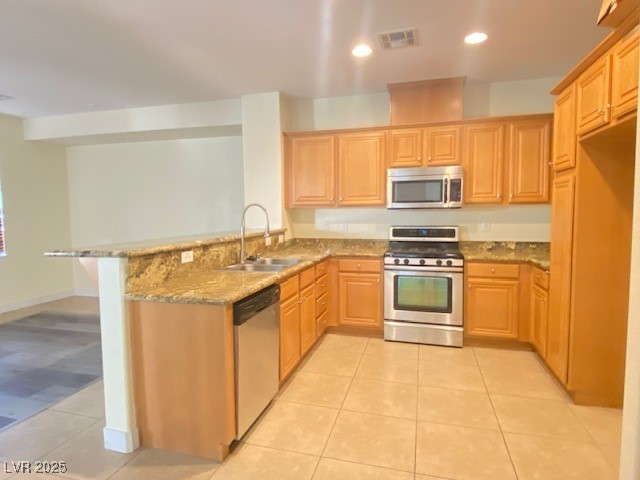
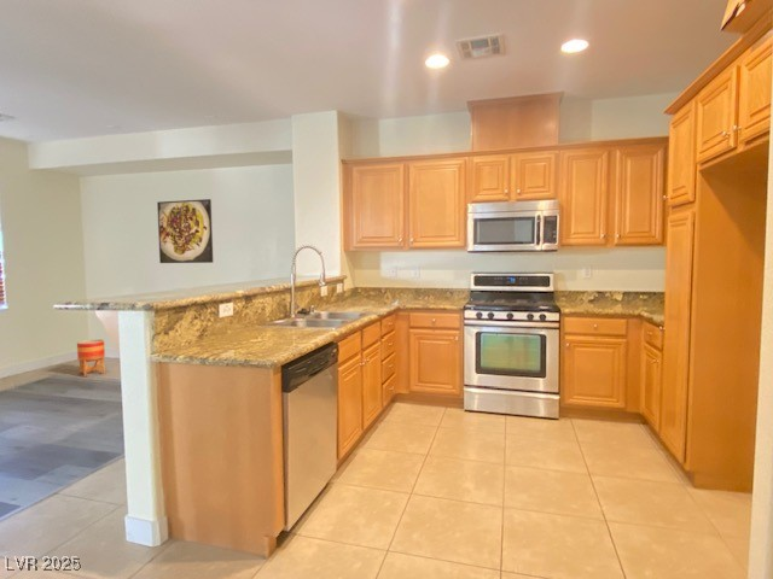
+ planter (91, 357)
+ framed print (185, 232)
